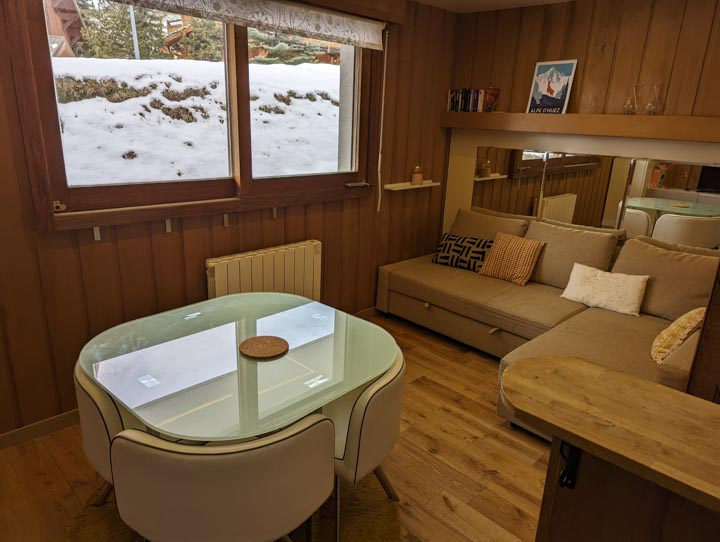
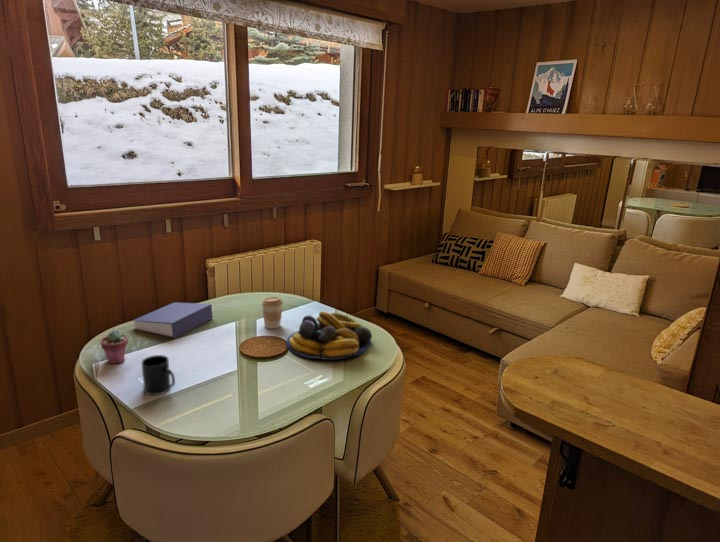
+ coffee cup (272, 312)
+ book (173, 316)
+ potted succulent (114, 345)
+ fruit bowl (328, 329)
+ mug (160, 376)
